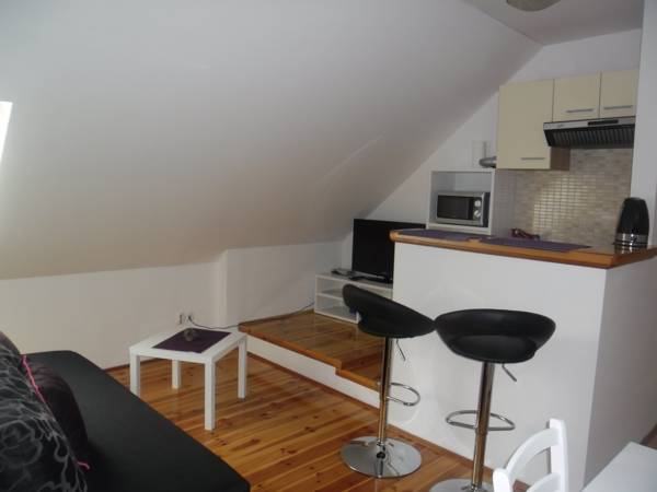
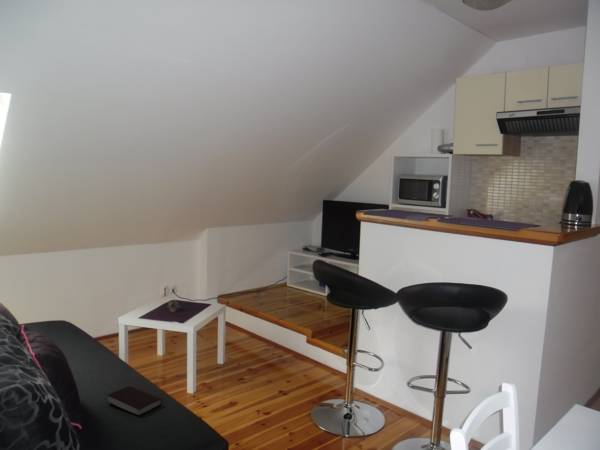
+ book (134, 399)
